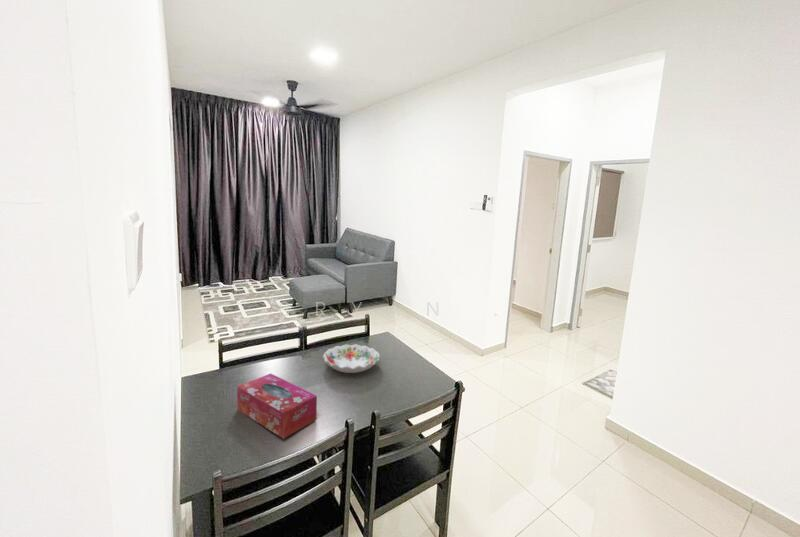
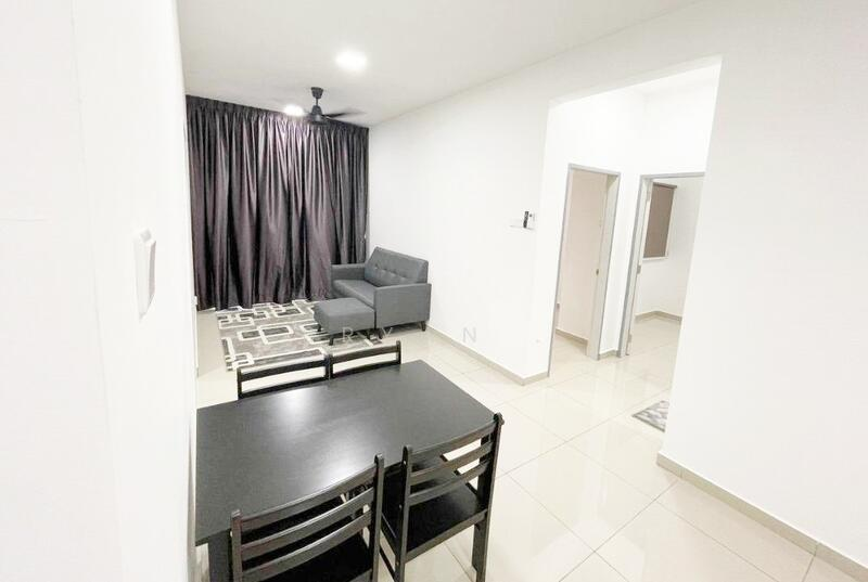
- tissue box (276, 402)
- decorative bowl (351, 360)
